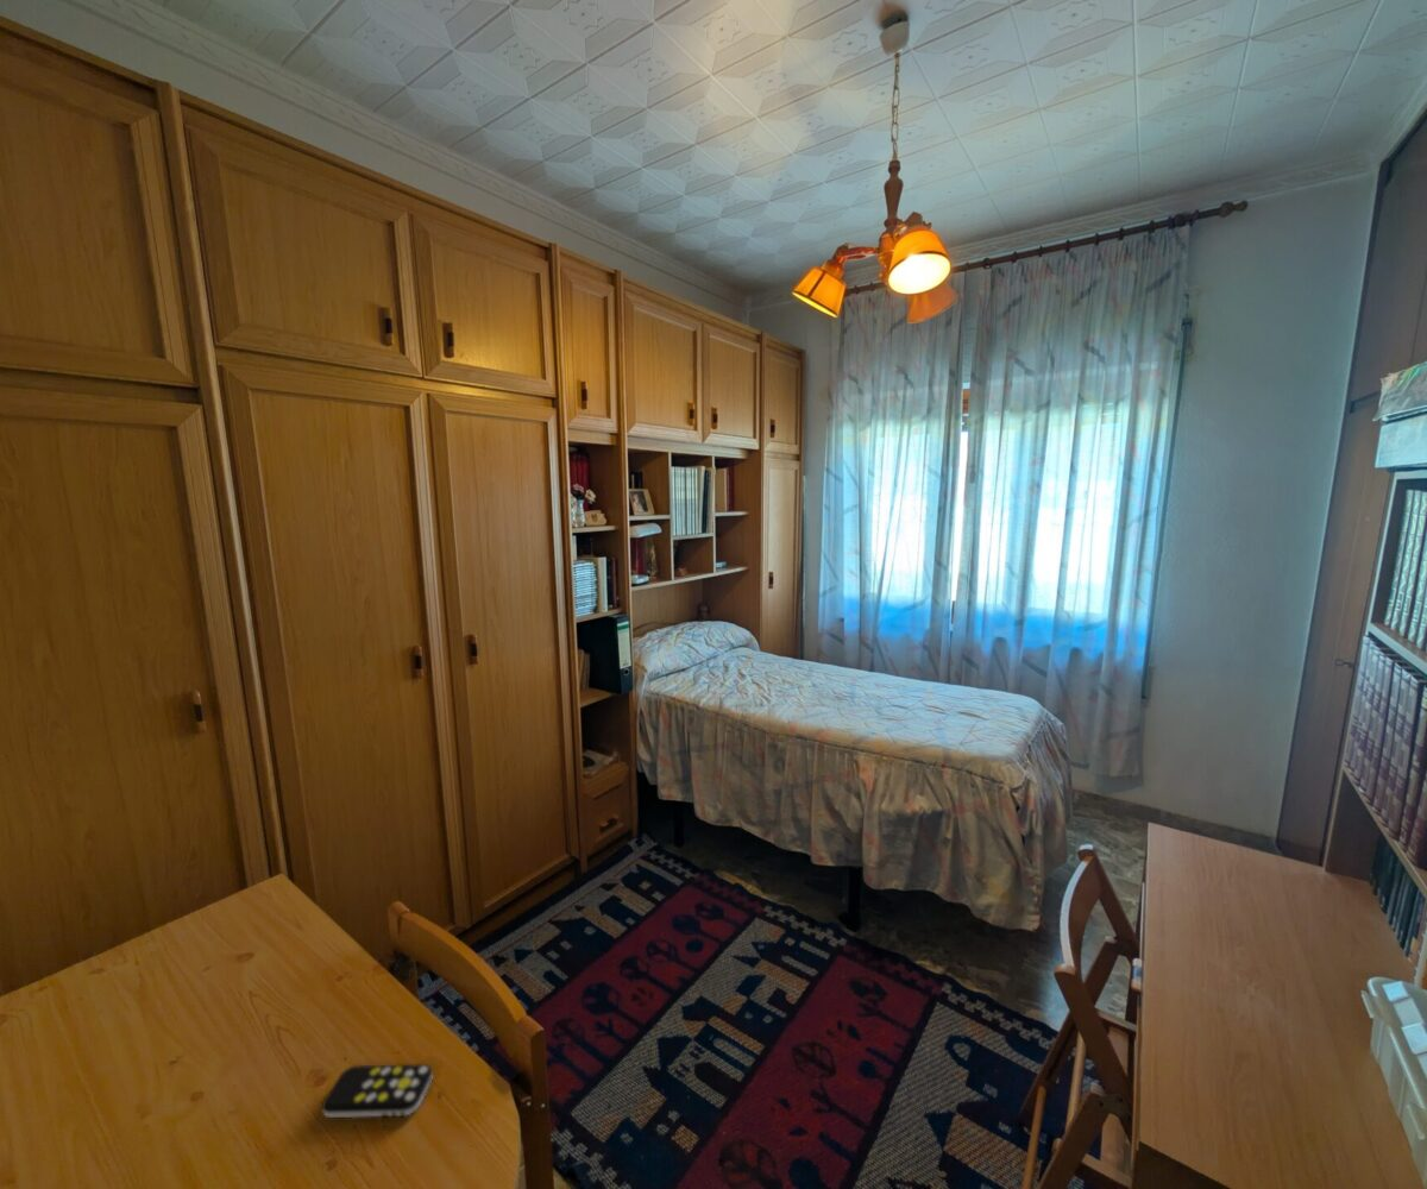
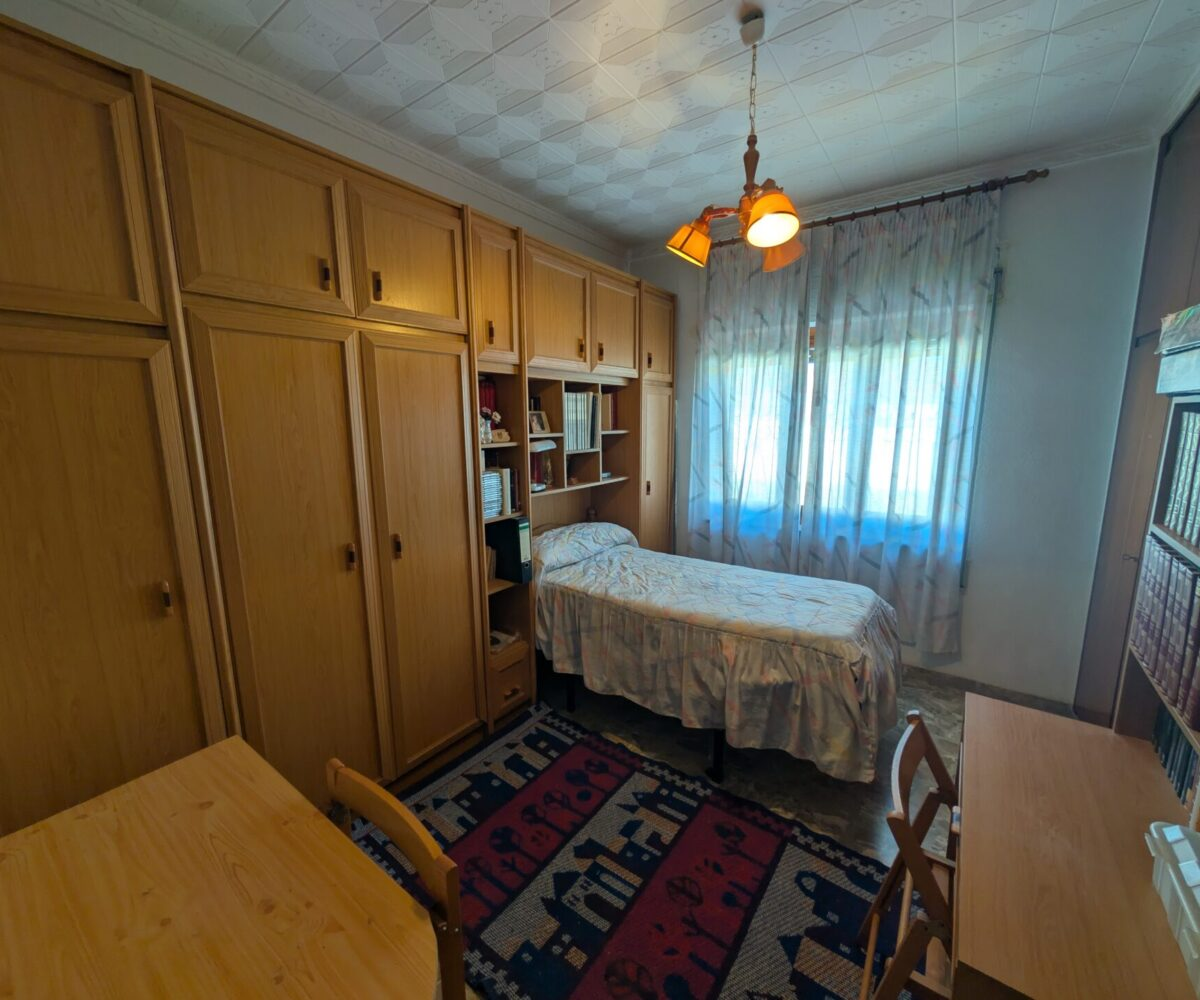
- remote control (378, 1089)
